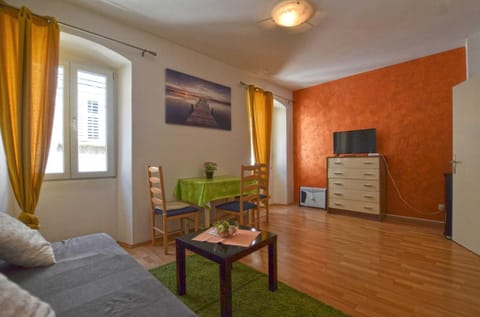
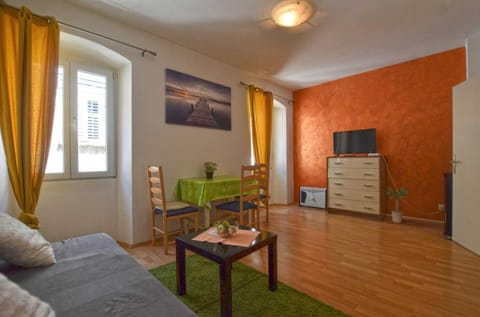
+ potted plant (398, 203)
